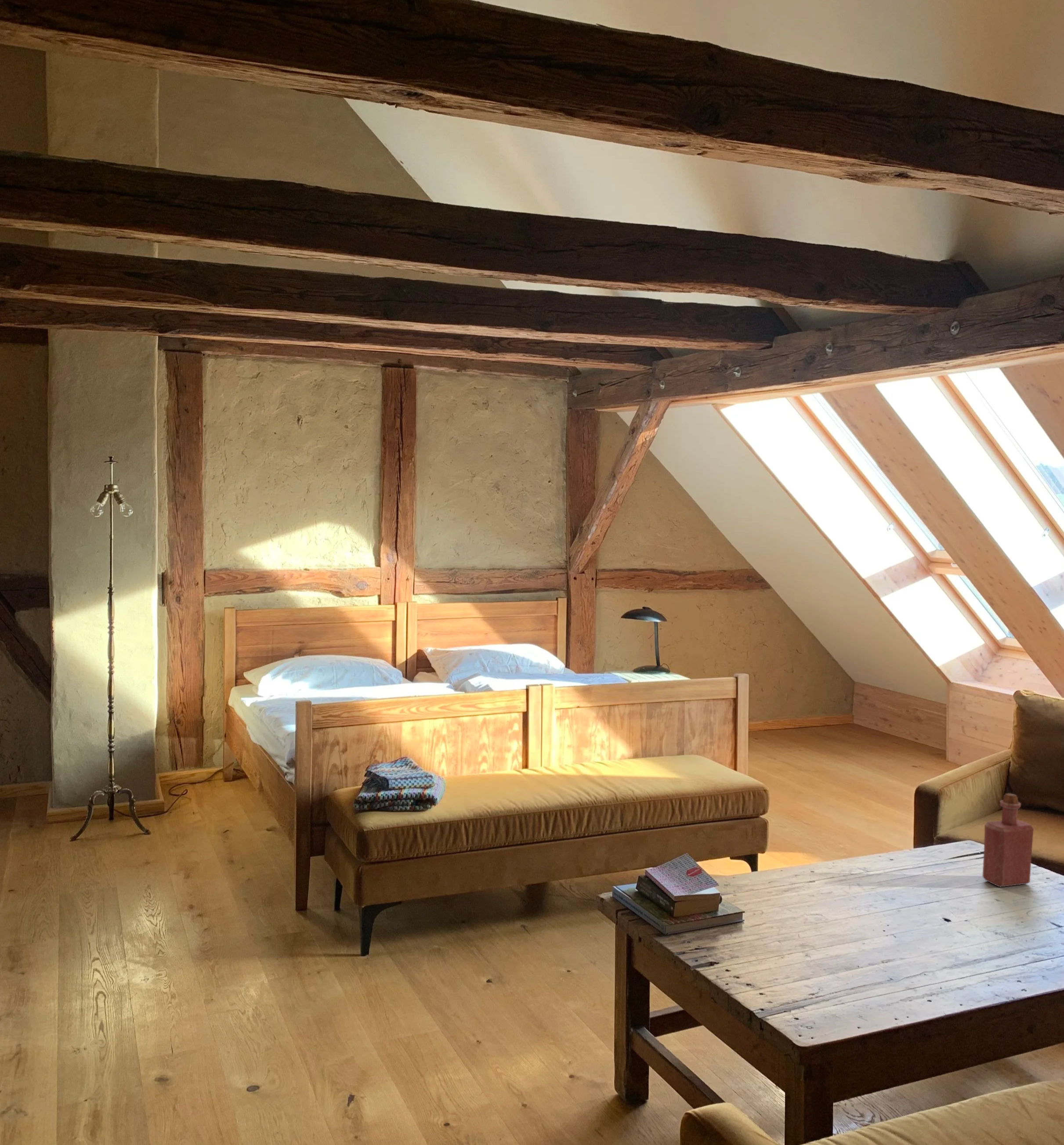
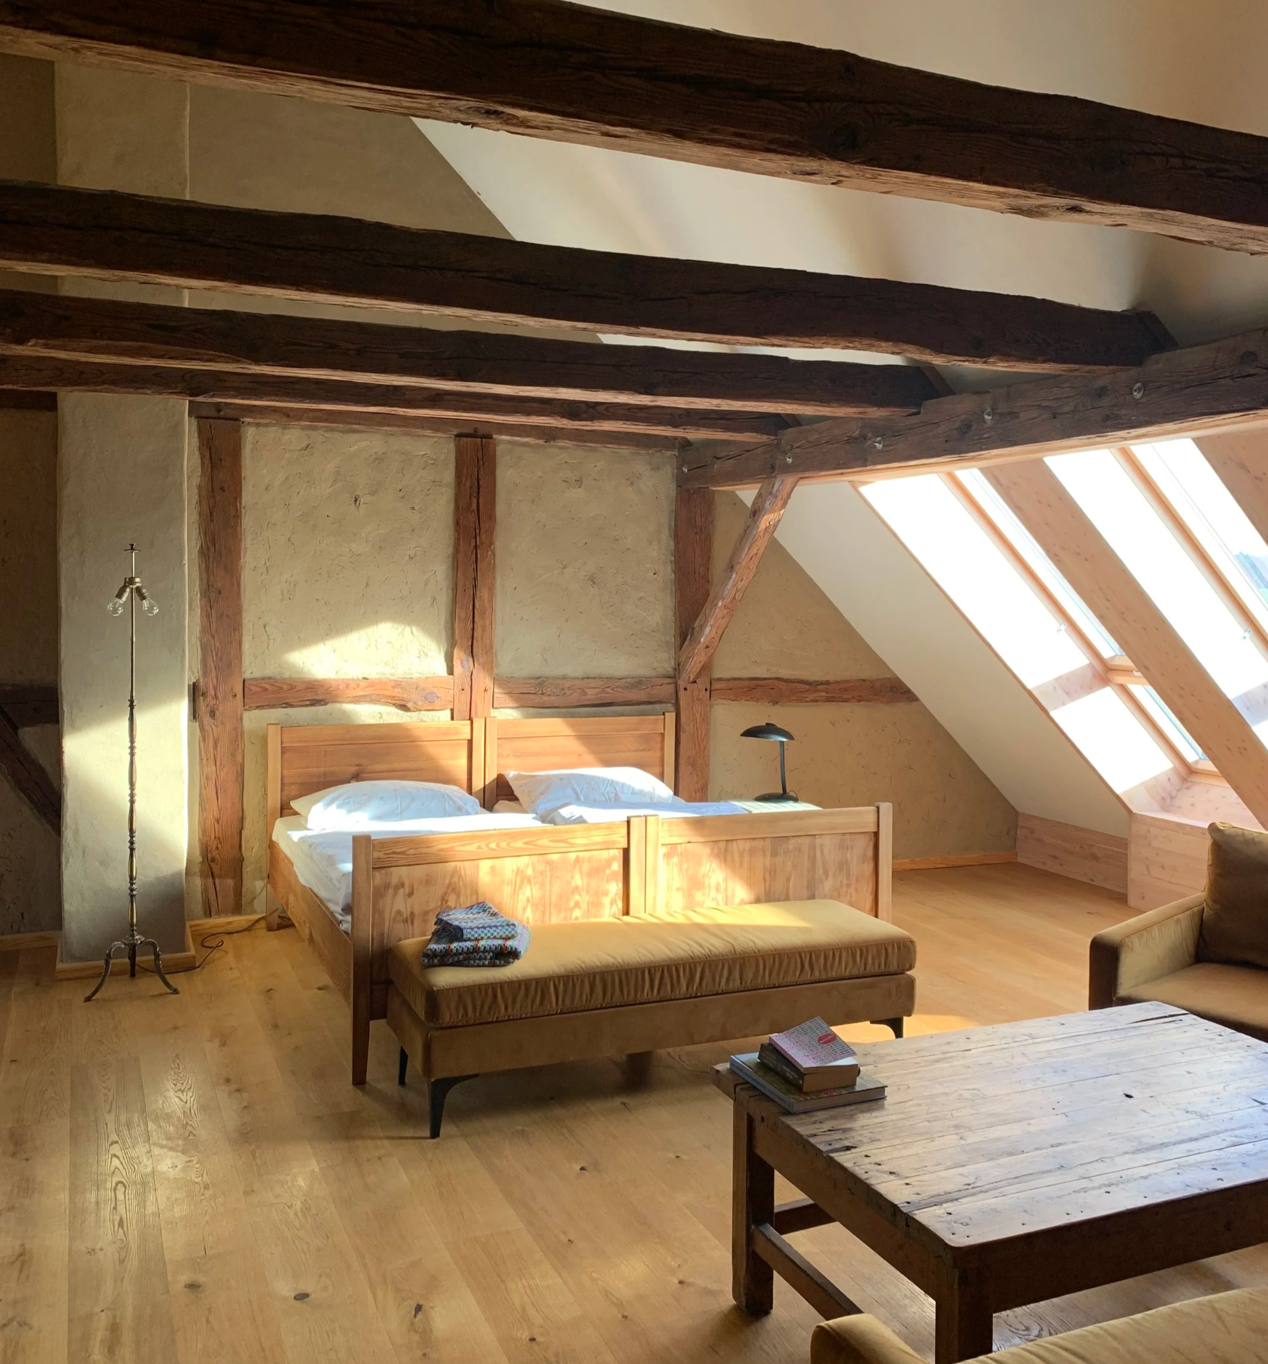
- bottle (1008, 838)
